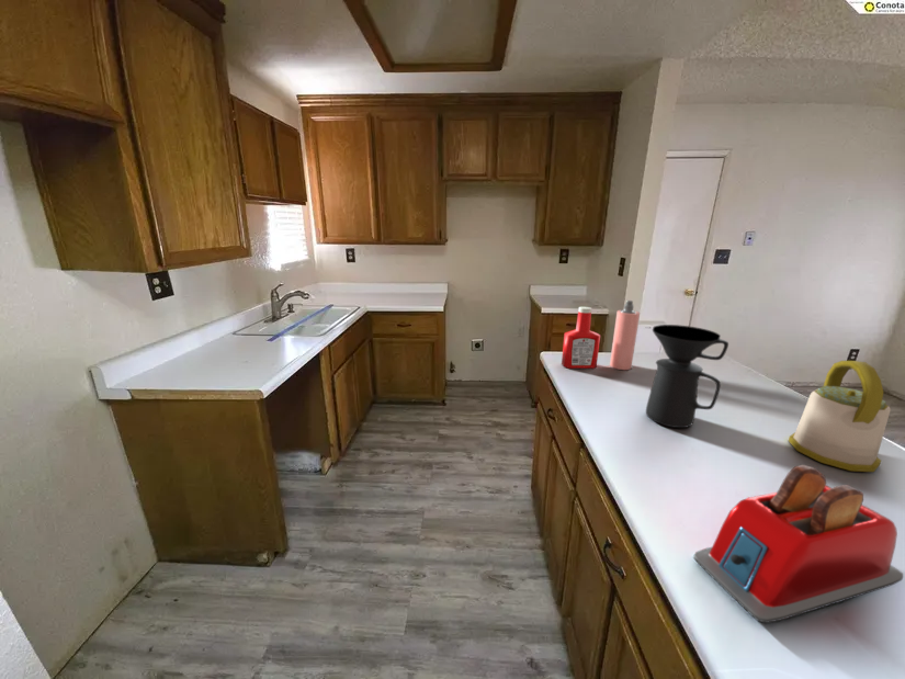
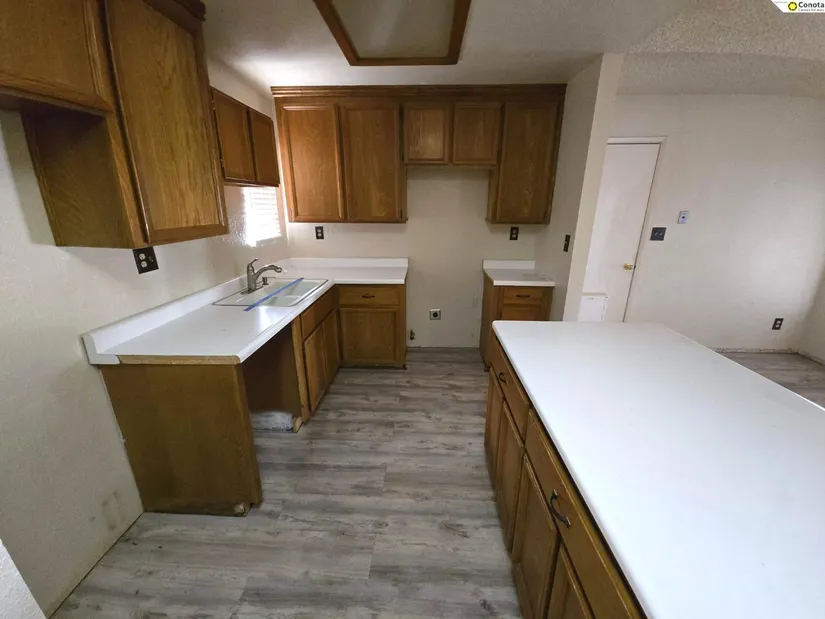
- kettle (841, 406)
- soap bottle (581, 337)
- toaster (808, 524)
- coffee maker (676, 376)
- spray bottle (624, 333)
